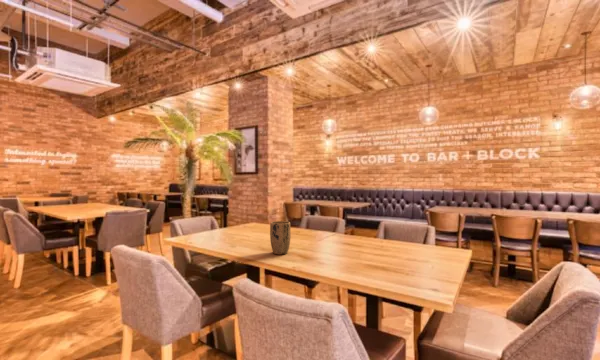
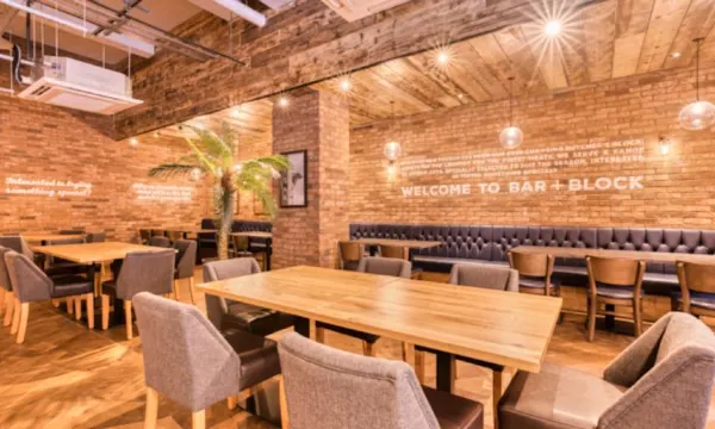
- plant pot (280, 237)
